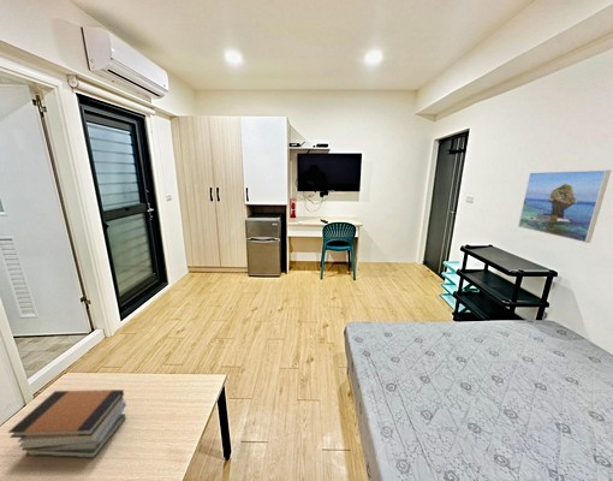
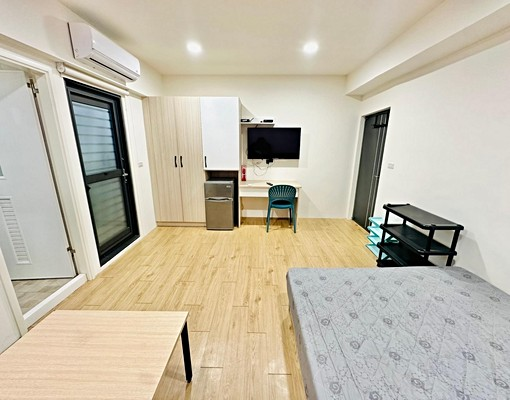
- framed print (557, 203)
- book stack (76, 422)
